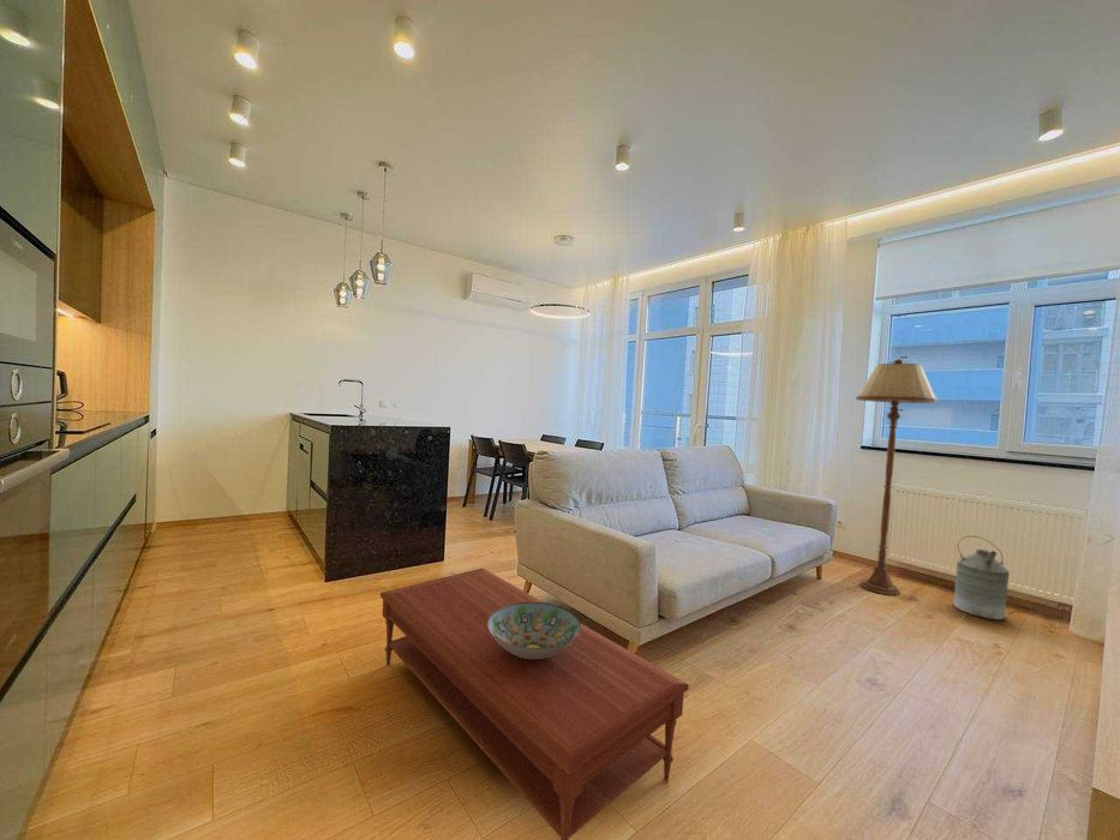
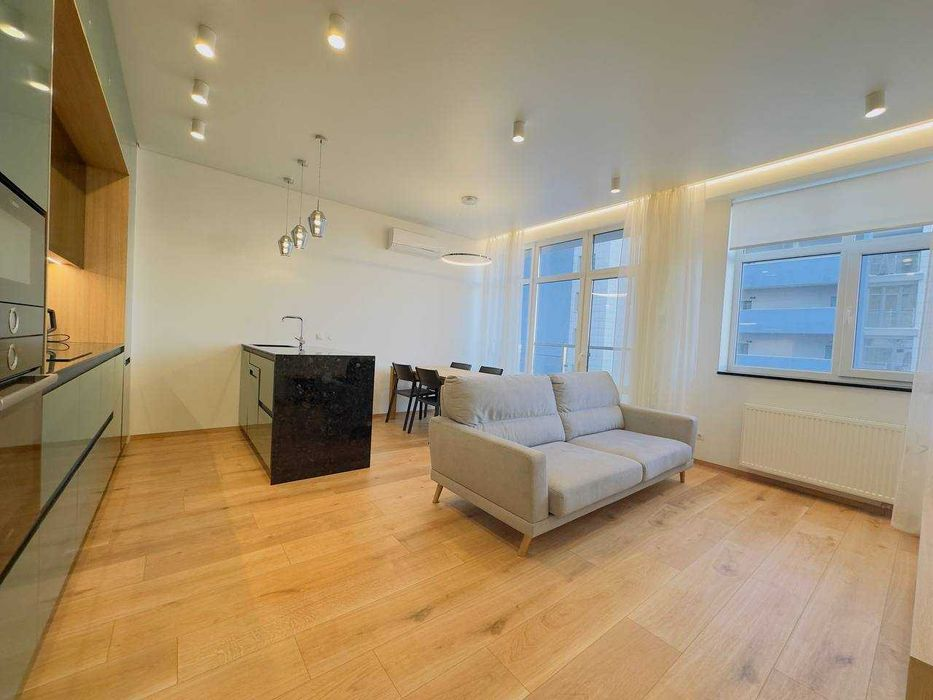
- floor lamp (888, 474)
- decorative bowl (533, 636)
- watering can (981, 575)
- coffee table (508, 672)
